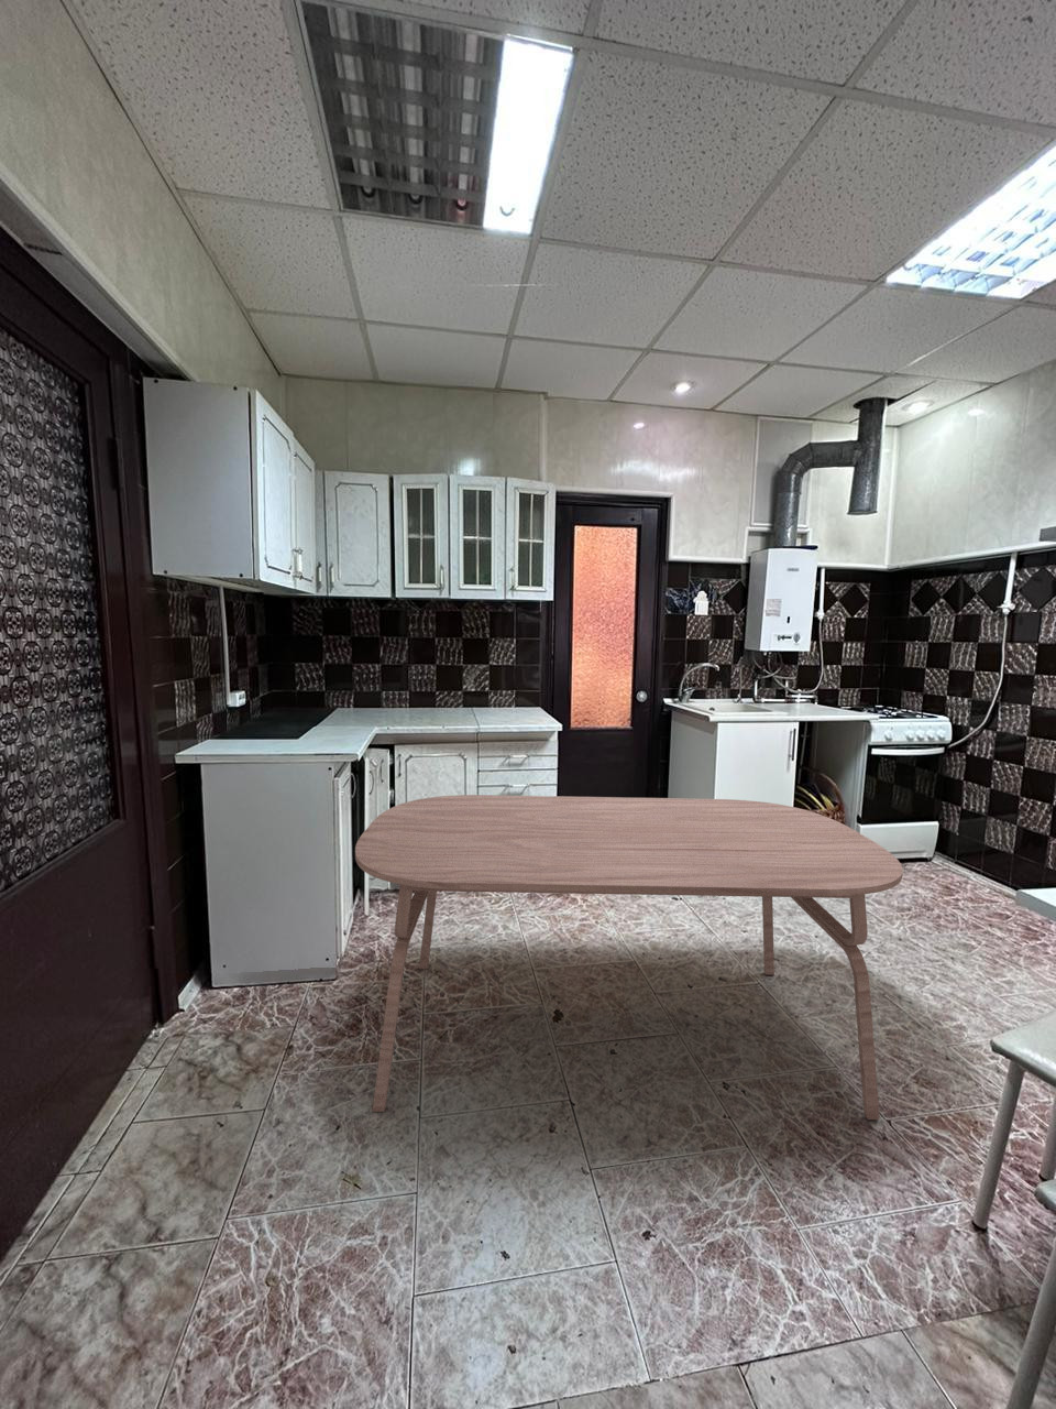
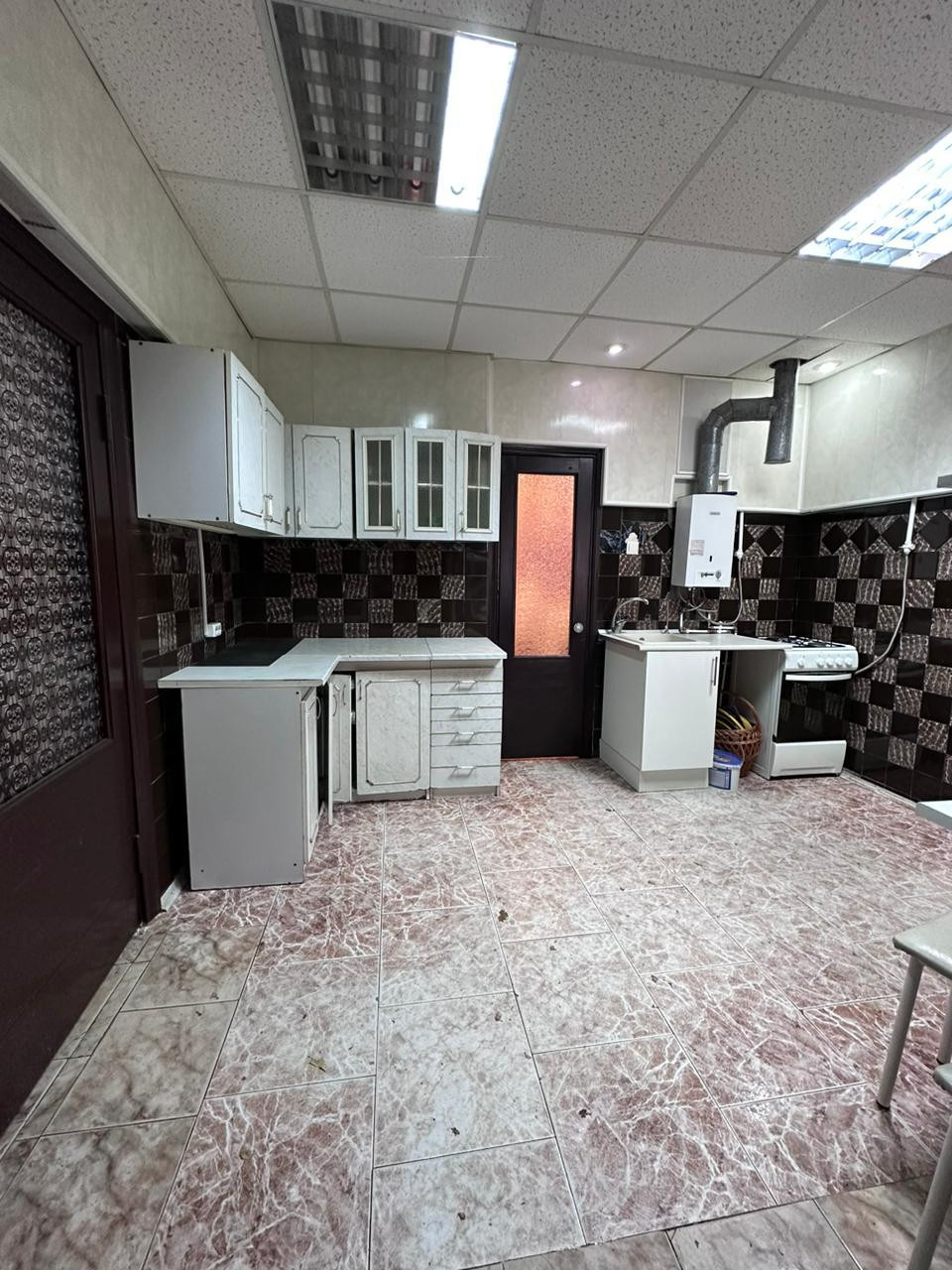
- dining table (611, 893)
